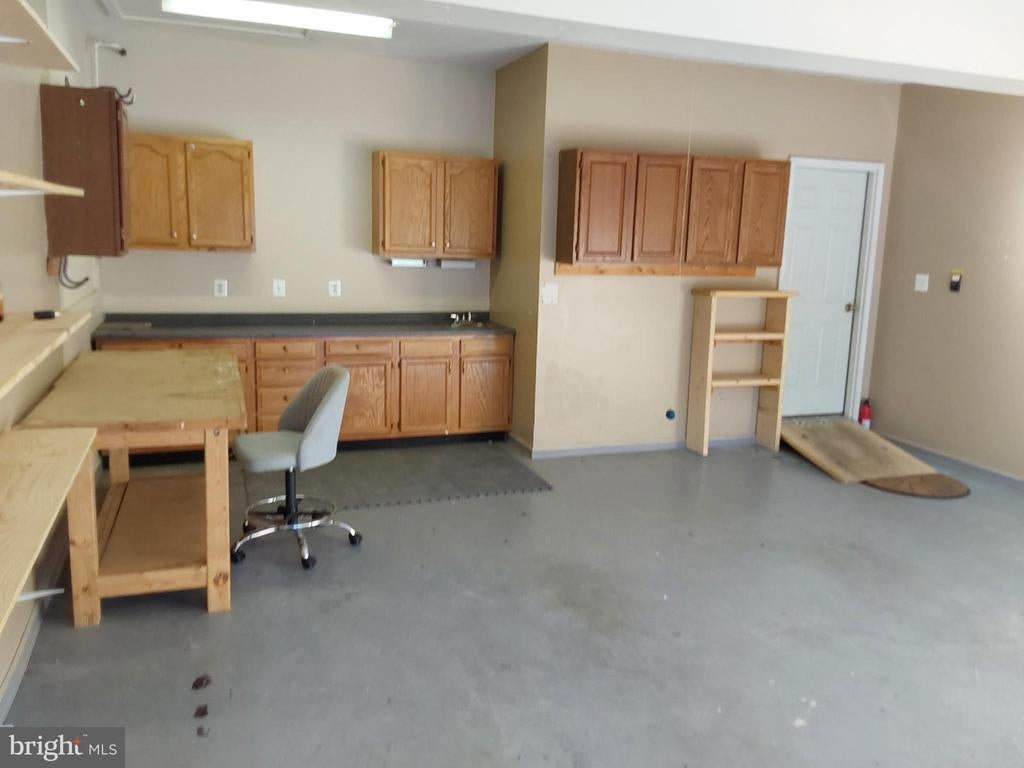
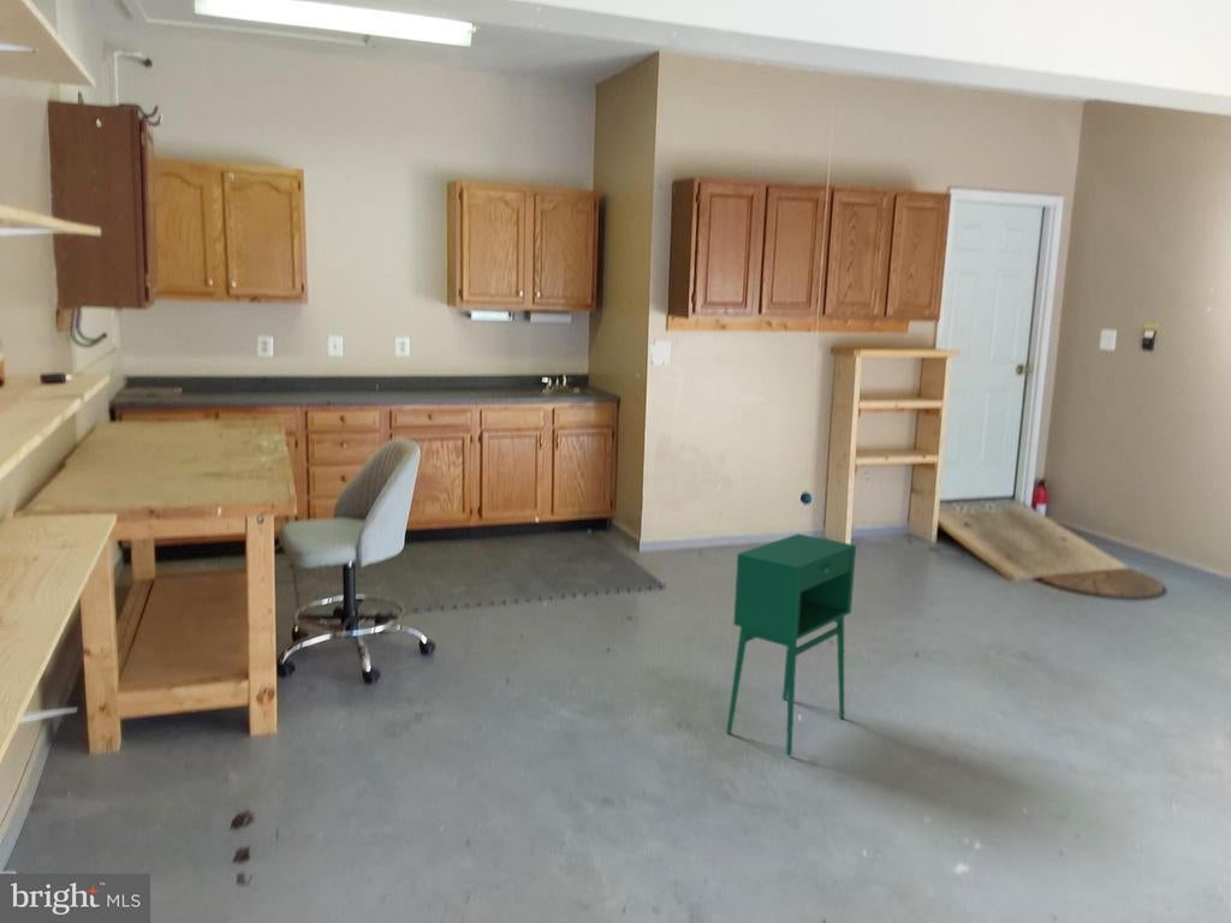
+ storage cabinet (792, 638)
